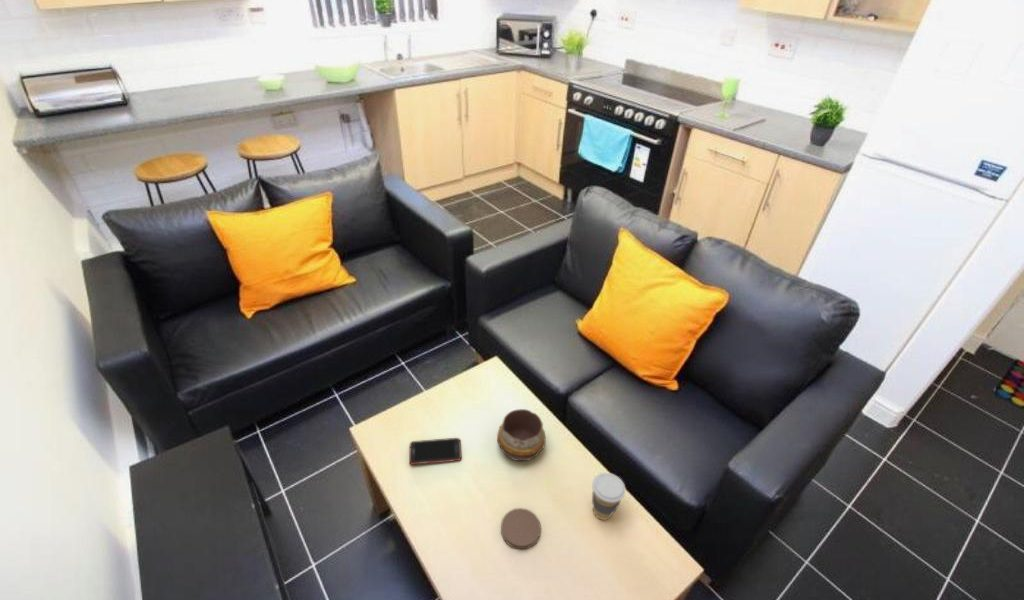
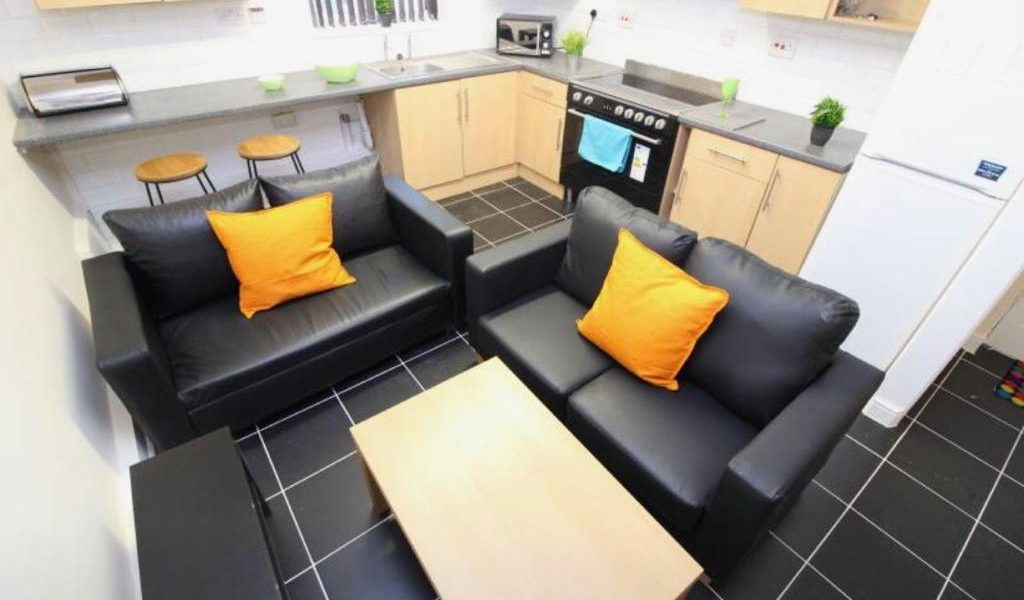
- coffee cup (605, 498)
- coaster (520, 528)
- decorative bowl (521, 435)
- cell phone (435, 451)
